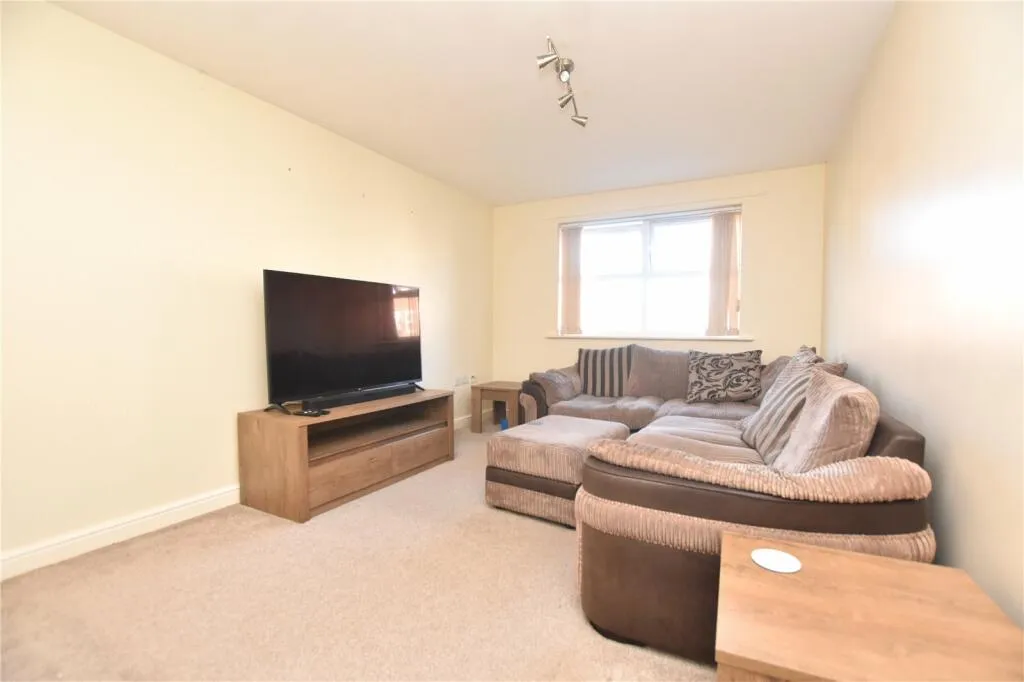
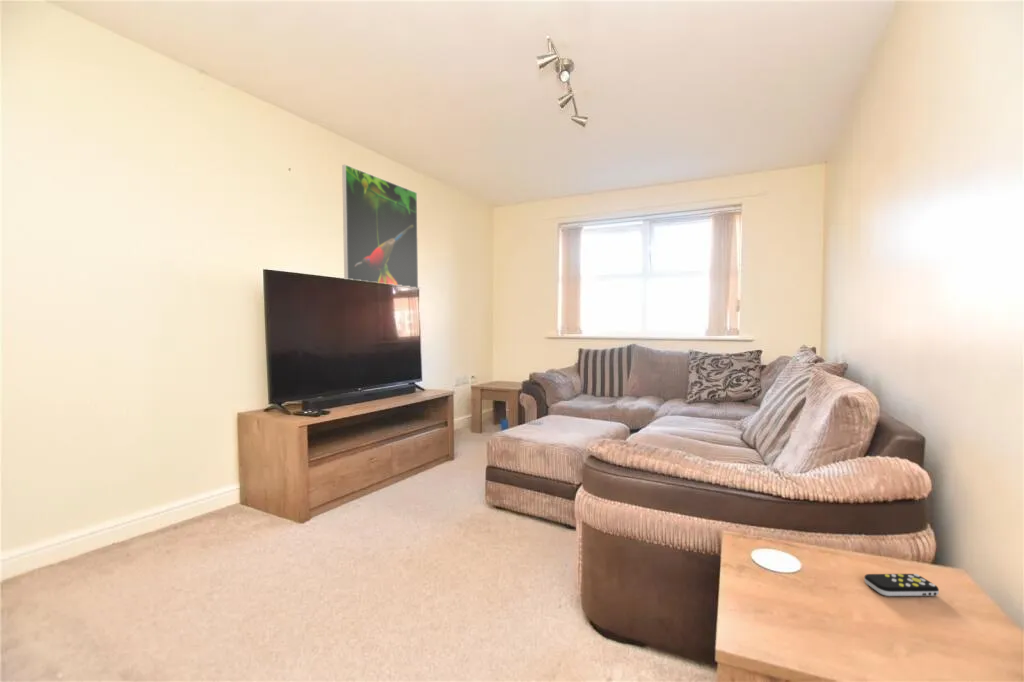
+ remote control (900, 584)
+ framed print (384, 248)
